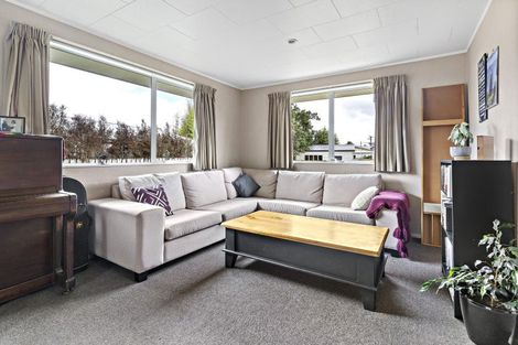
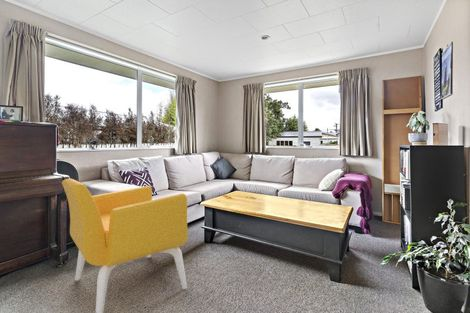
+ armchair (122, 231)
